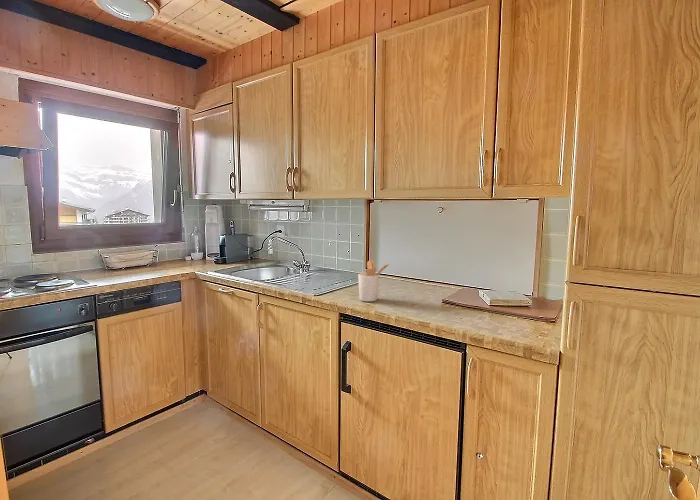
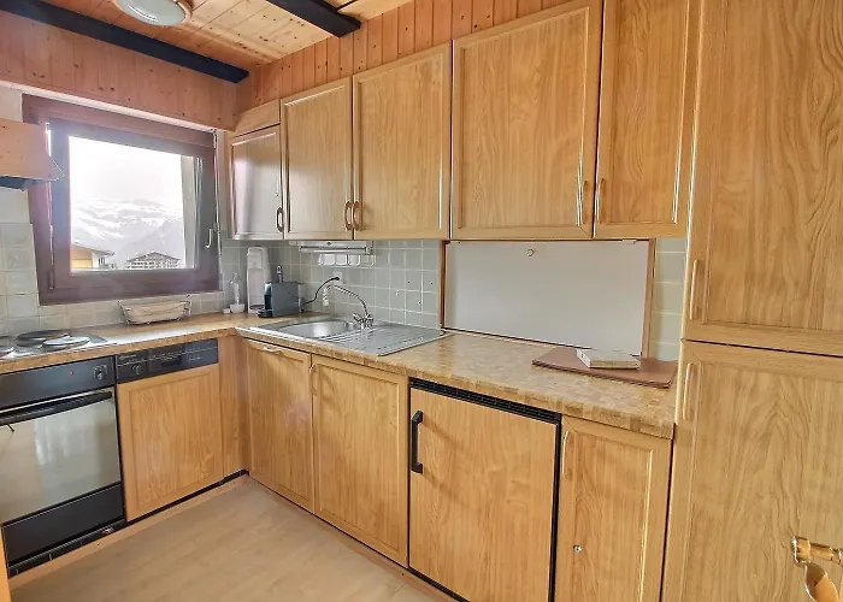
- utensil holder (373, 280)
